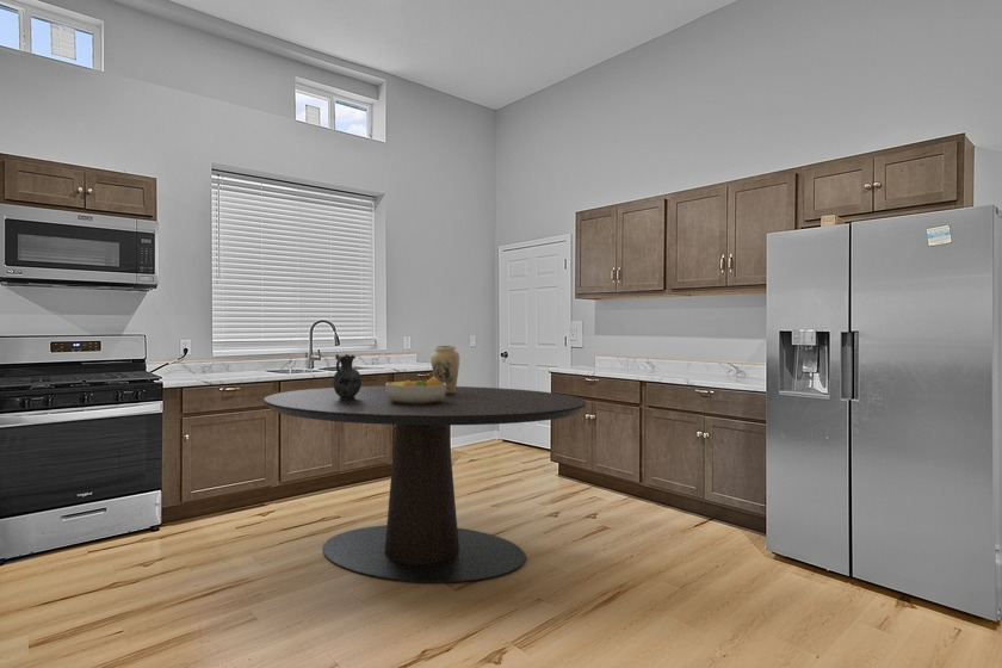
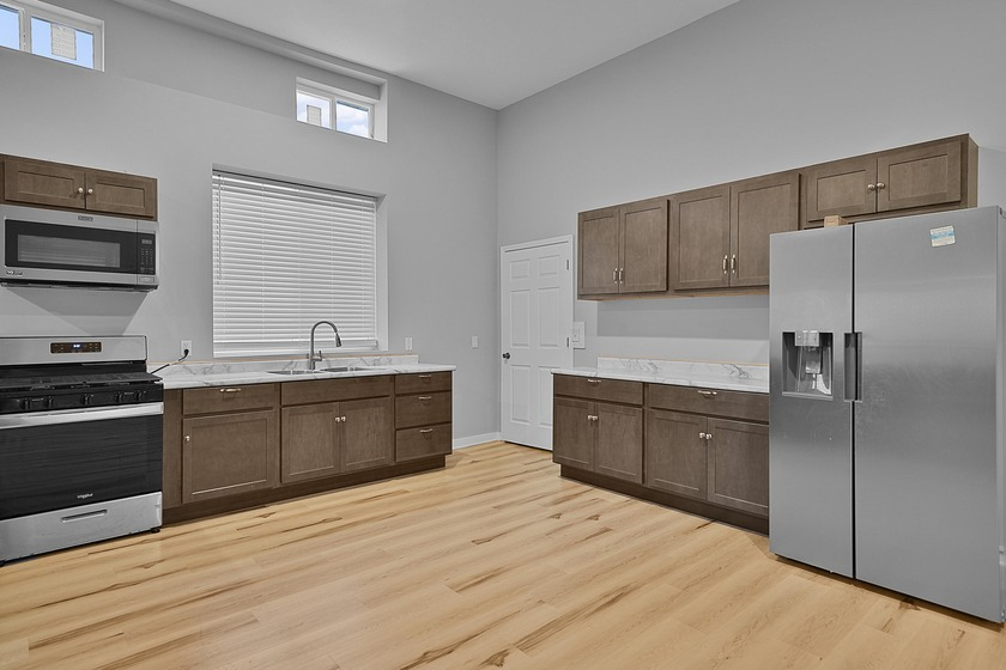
- fruit bowl (415, 388)
- vase (445, 369)
- pitcher (347, 376)
- dining table (421, 474)
